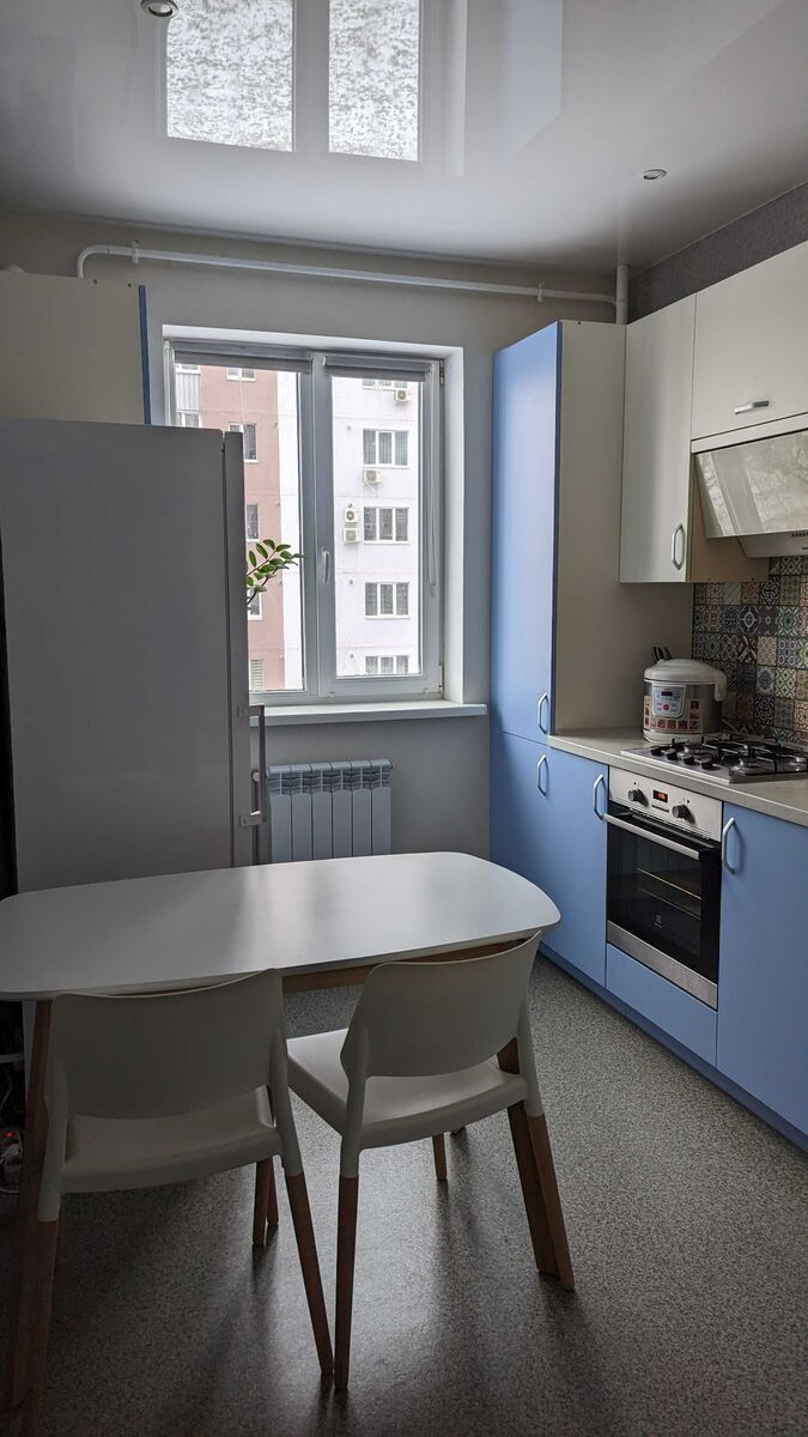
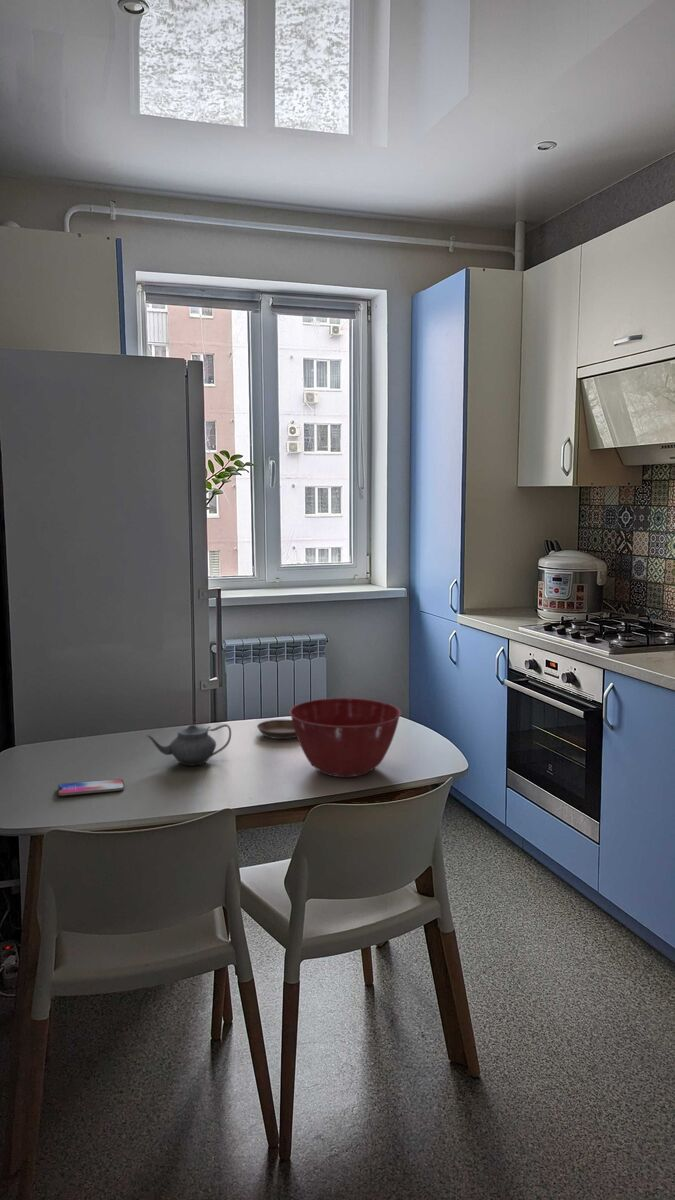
+ mixing bowl (345, 739)
+ teapot (190, 743)
+ smartphone (91, 787)
+ saucer (282, 729)
